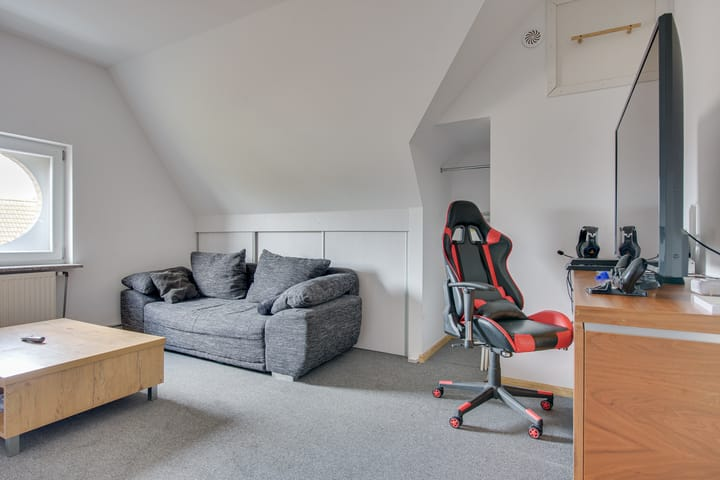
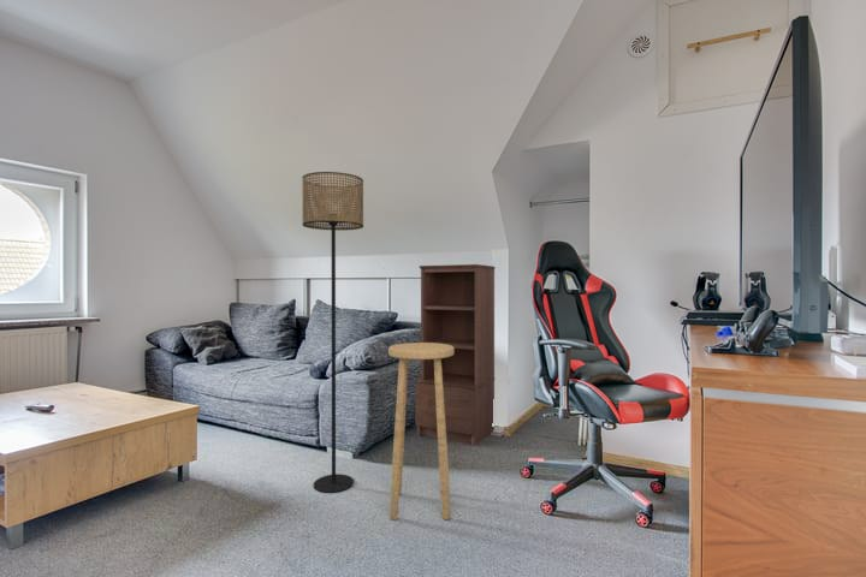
+ floor lamp (333, 332)
+ stool (437, 426)
+ shelving unit (455, 349)
